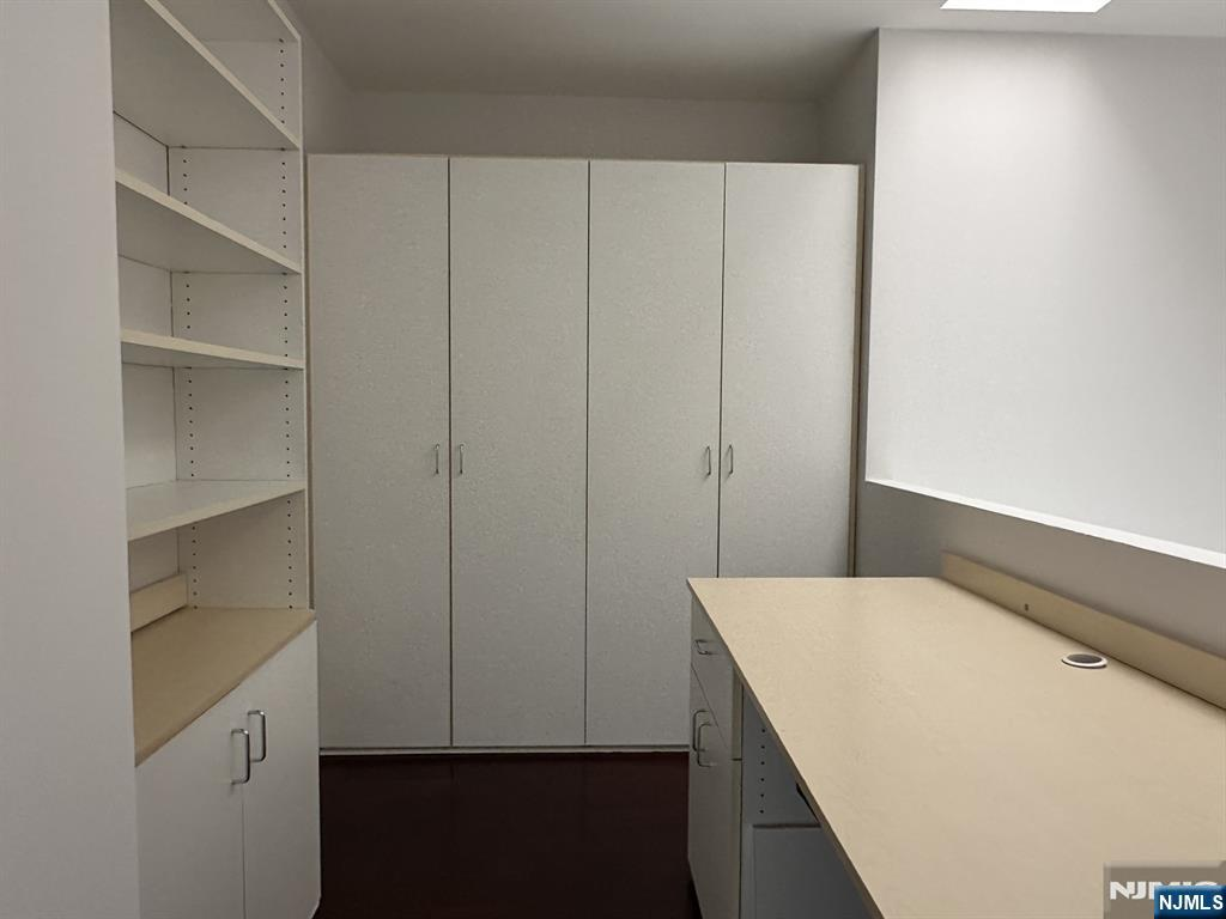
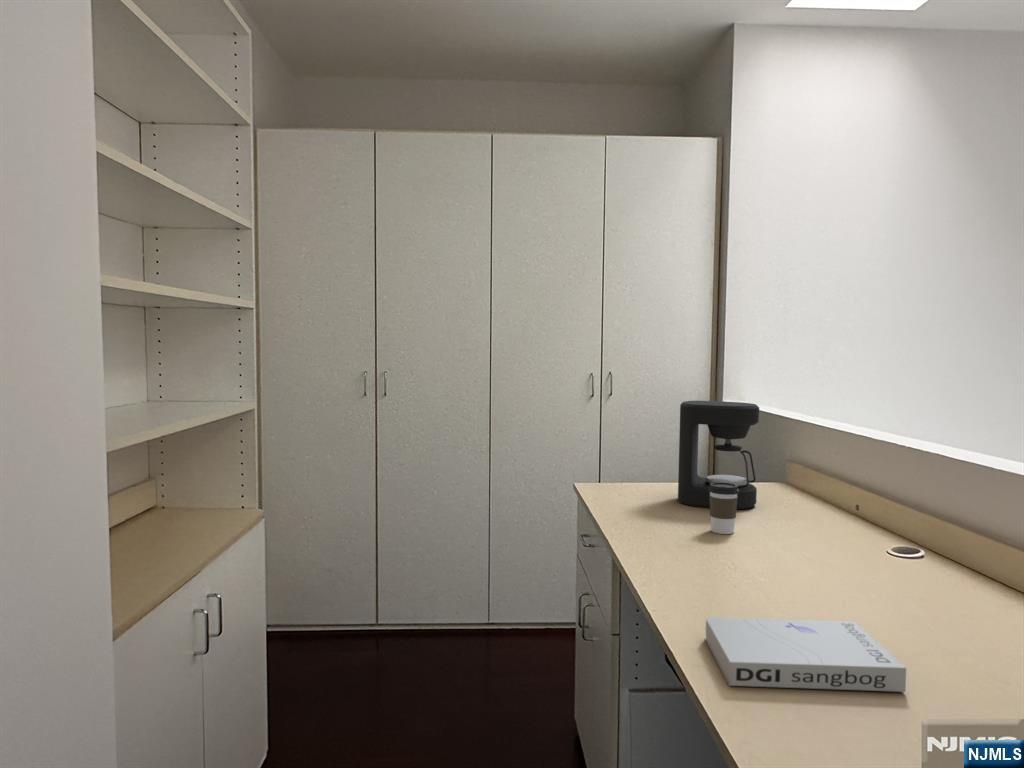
+ coffee cup (723, 508)
+ coffee maker (719, 450)
+ book (796, 651)
